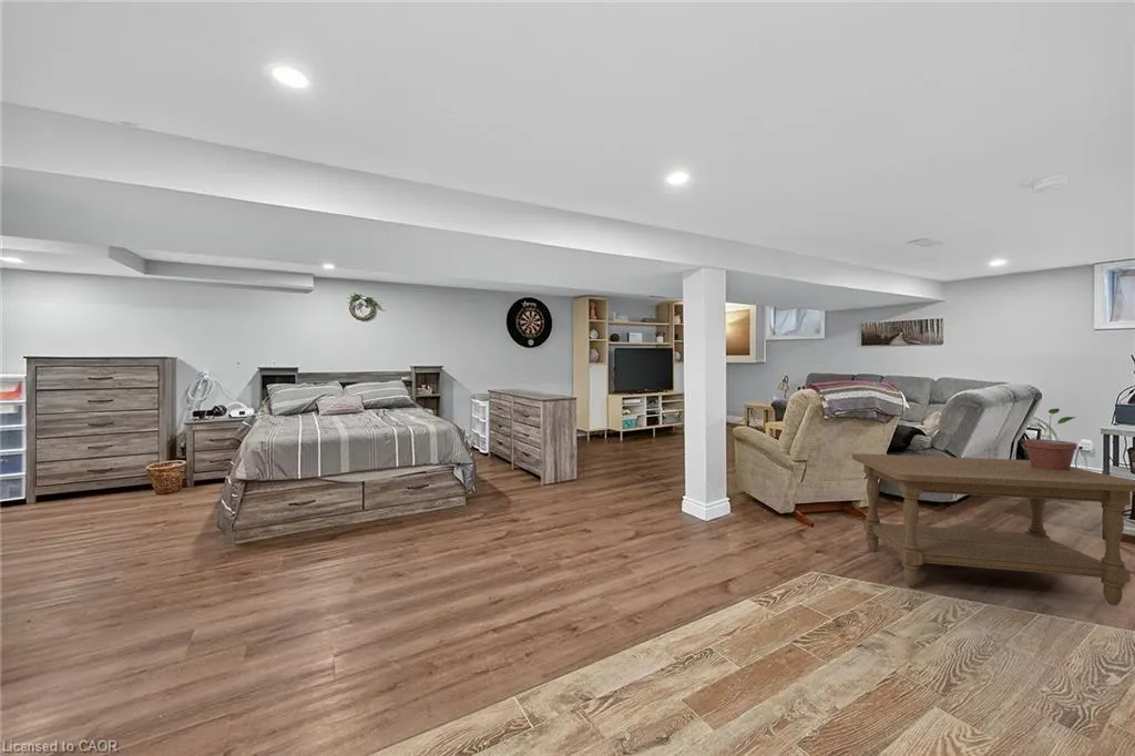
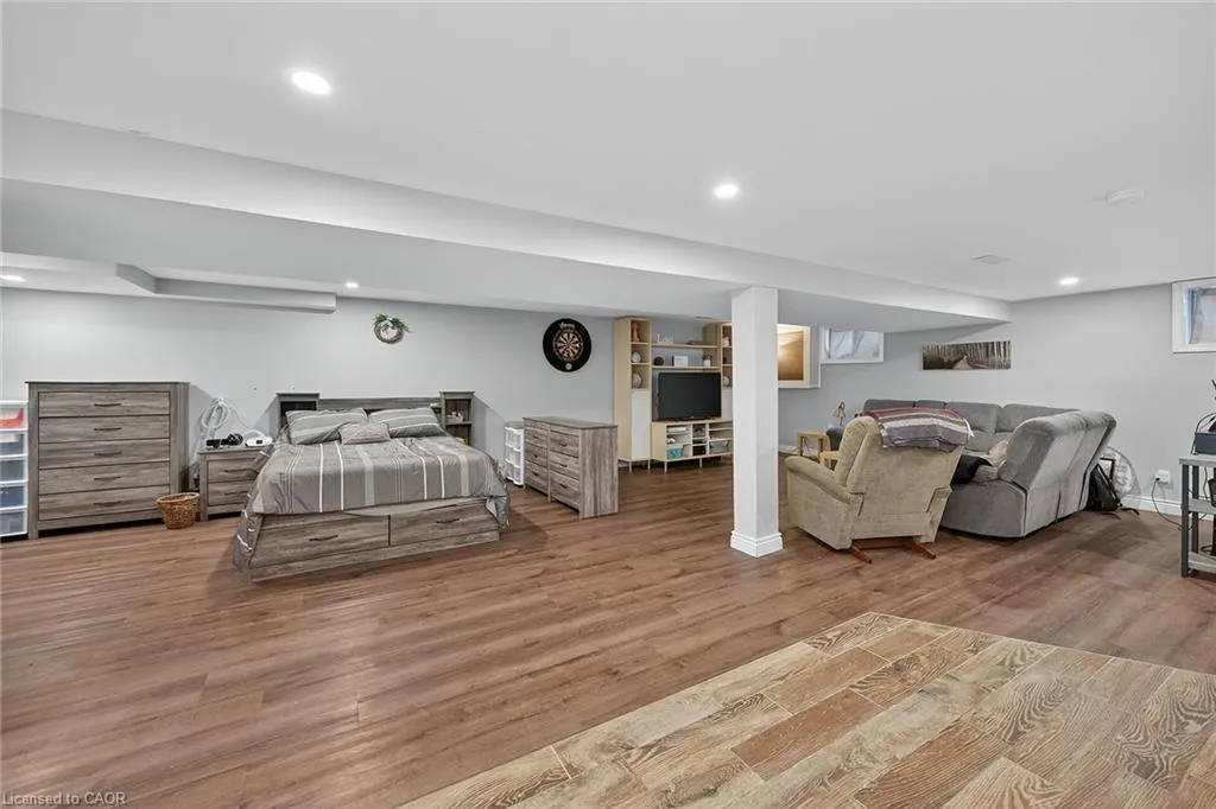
- coffee table (976, 530)
- potted plant (1050, 437)
